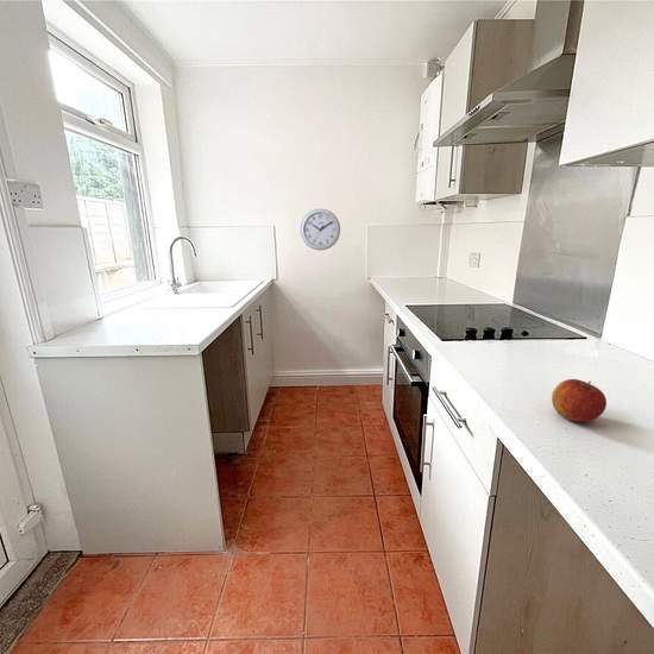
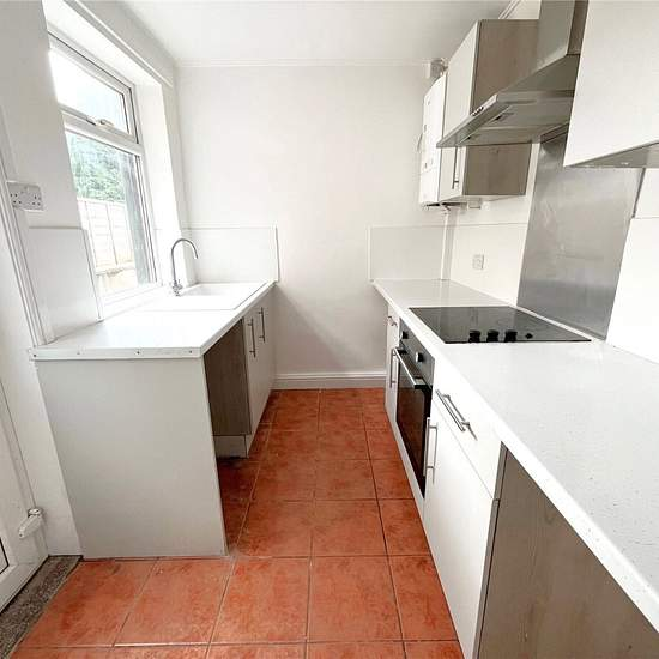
- wall clock (320, 229)
- apple (578, 398)
